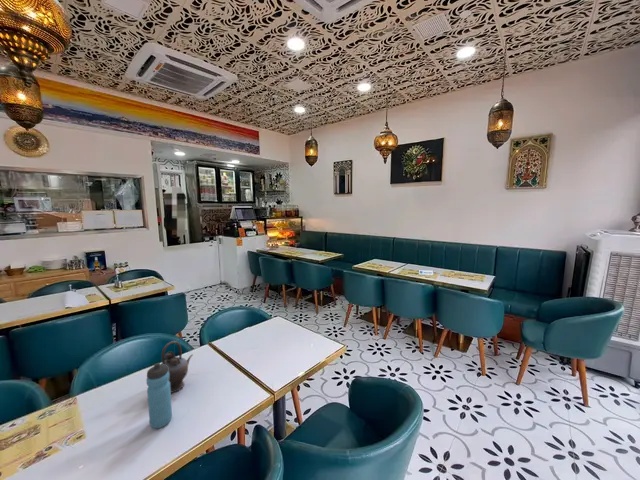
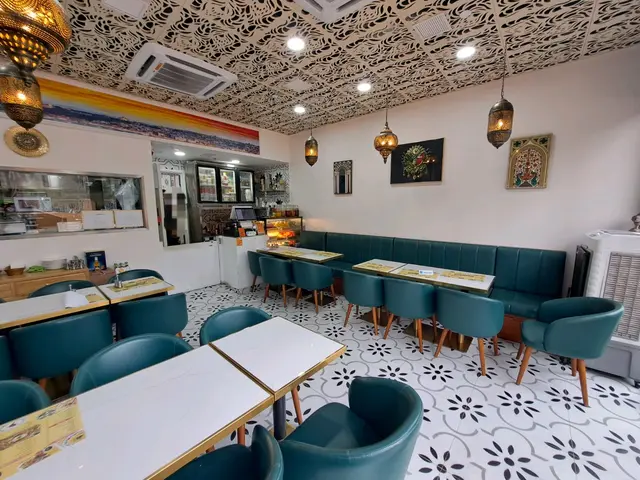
- water bottle (159, 393)
- teapot (176, 364)
